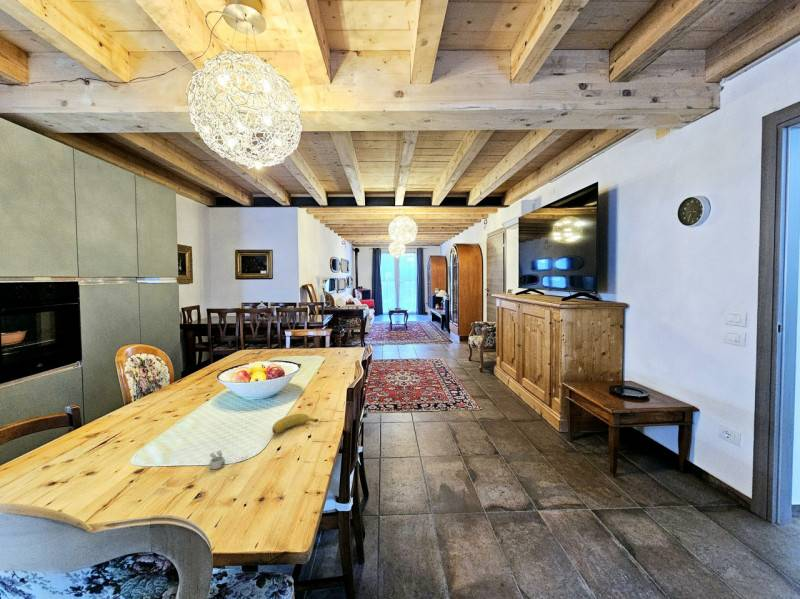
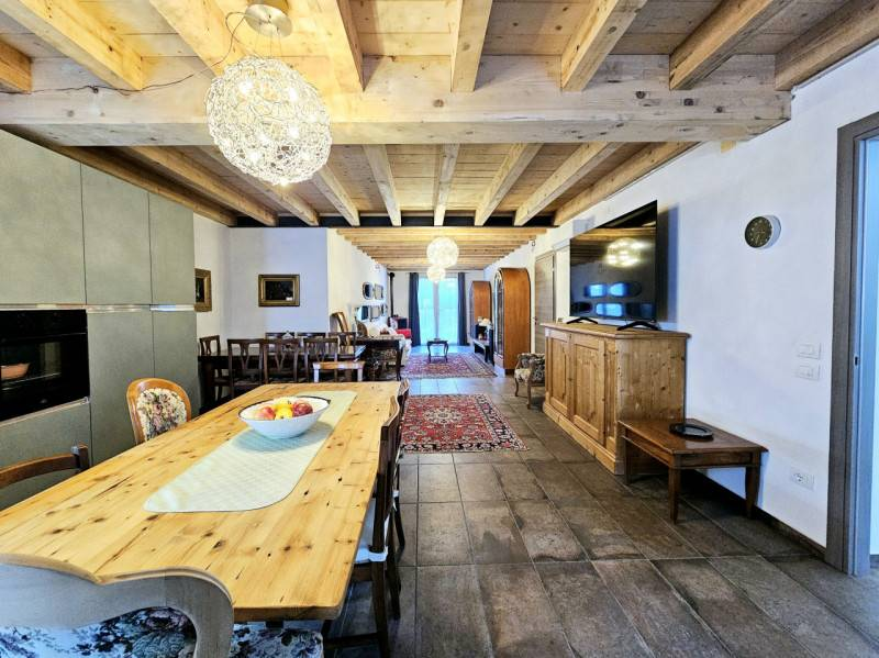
- banana (292, 424)
- cup (223, 457)
